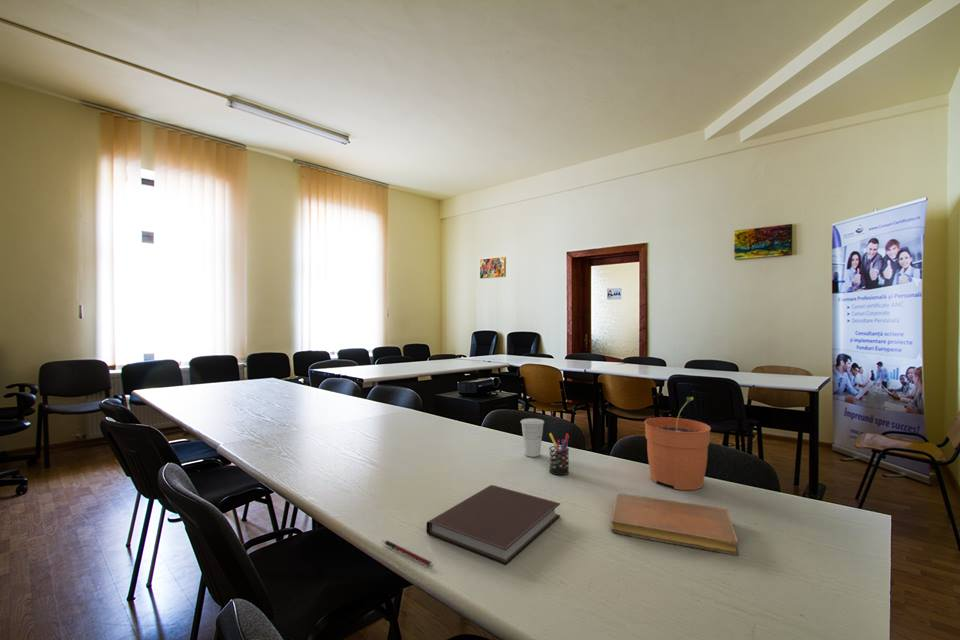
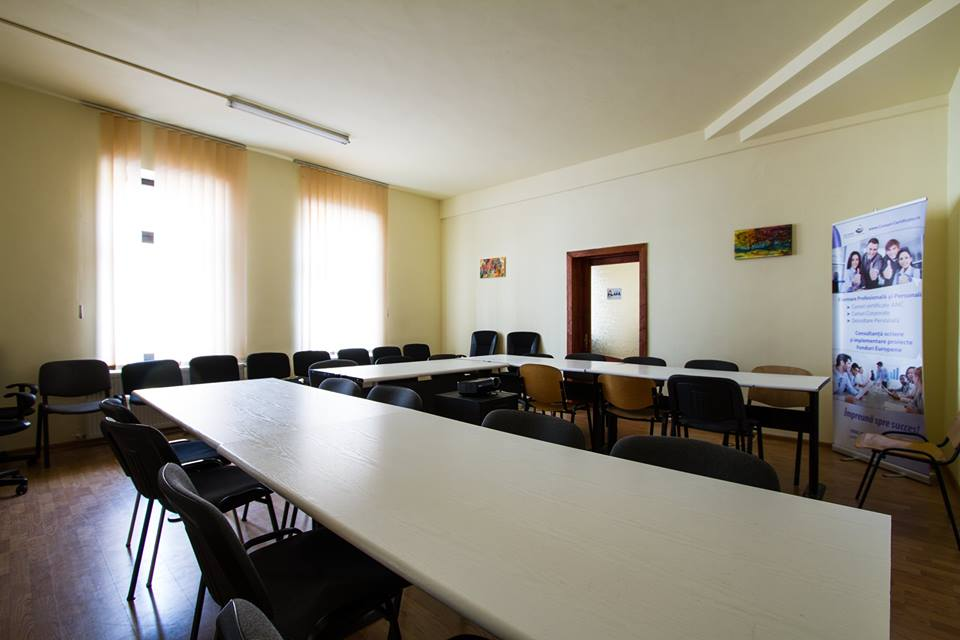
- cup (532, 437)
- notebook (496, 518)
- pen holder (561, 451)
- pen (405, 551)
- notebook (670, 519)
- plant pot (676, 438)
